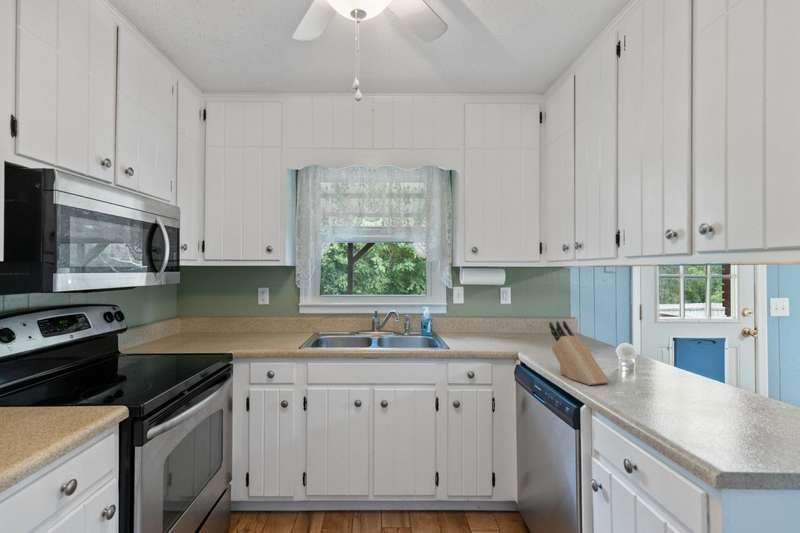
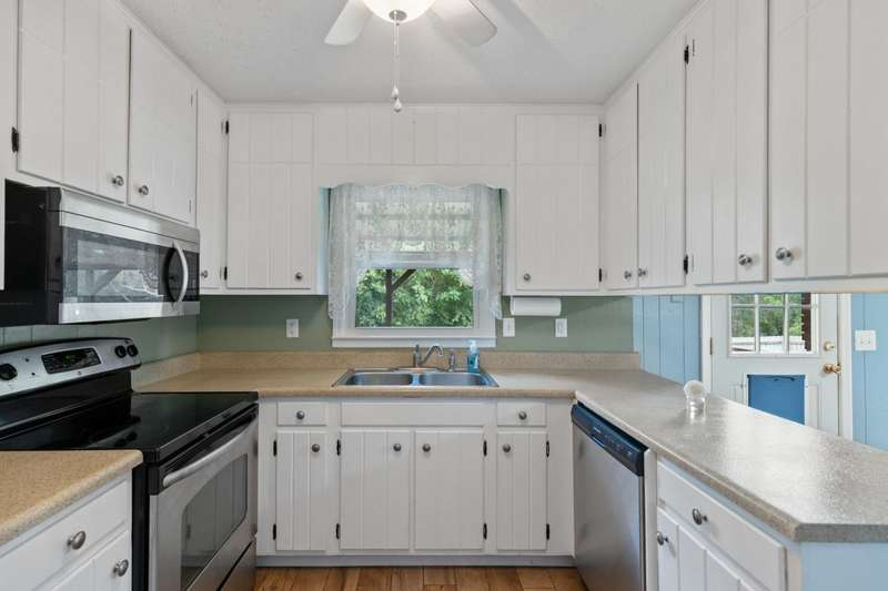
- knife block (575, 350)
